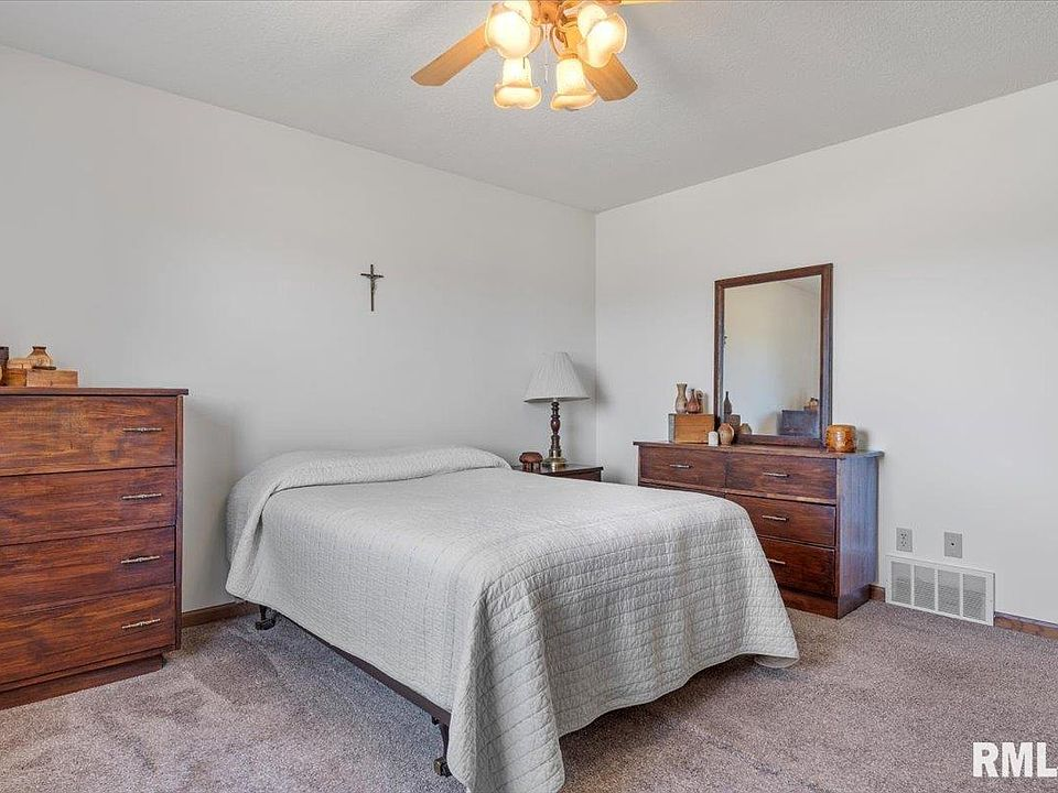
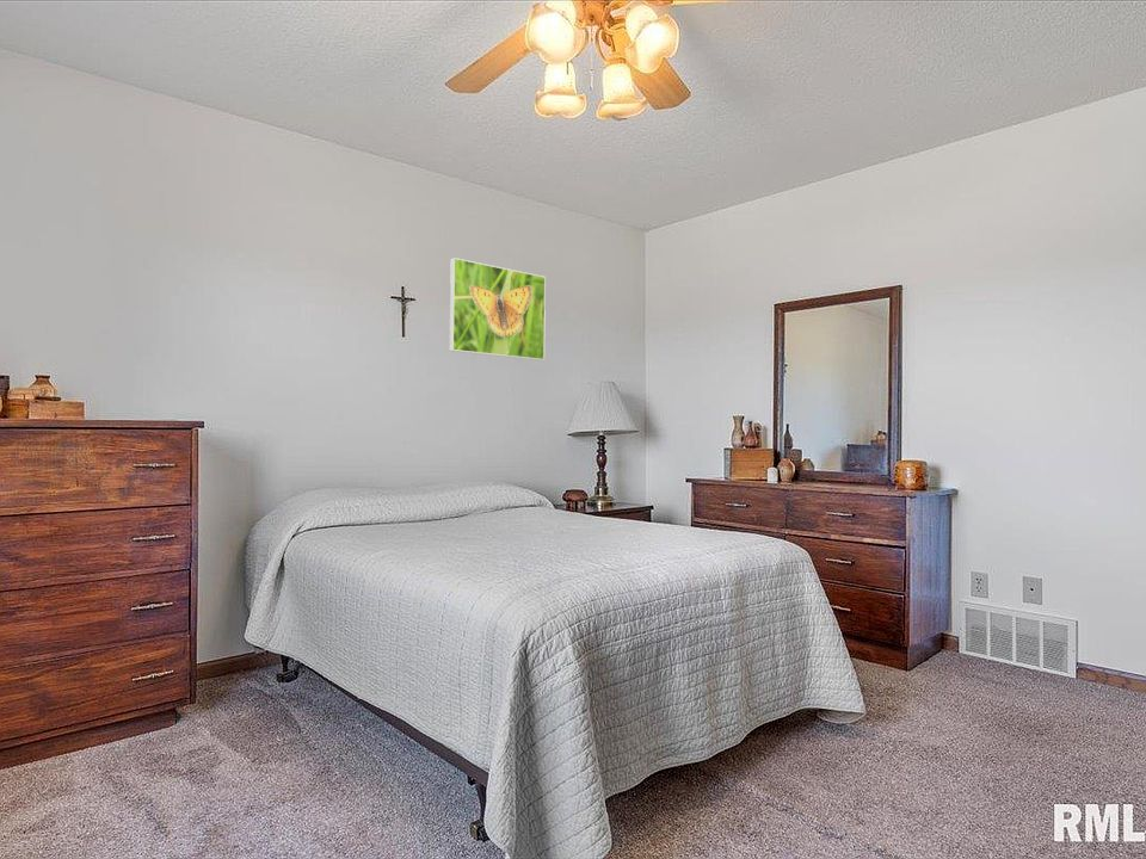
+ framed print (499, 311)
